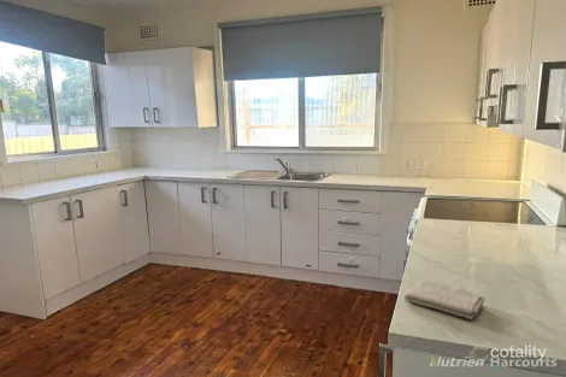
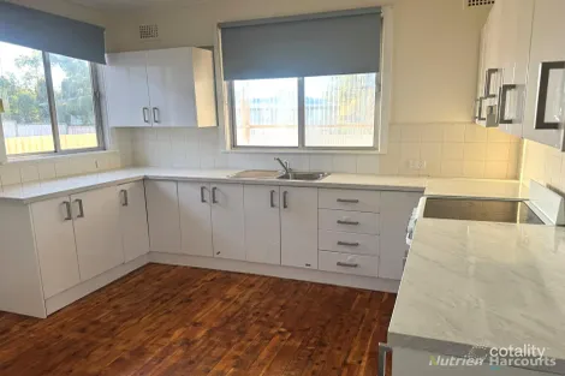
- washcloth (443, 296)
